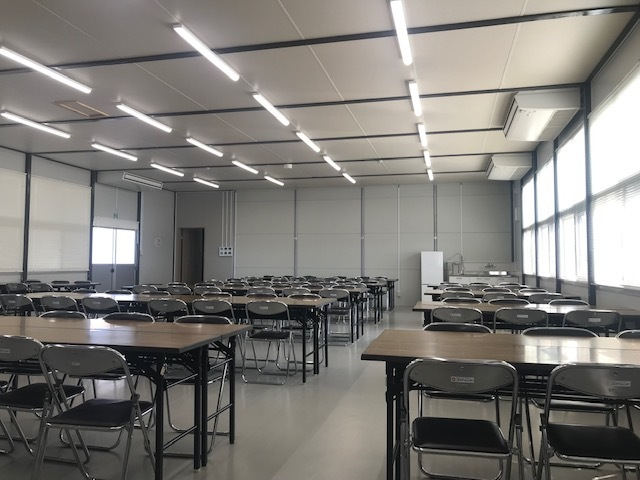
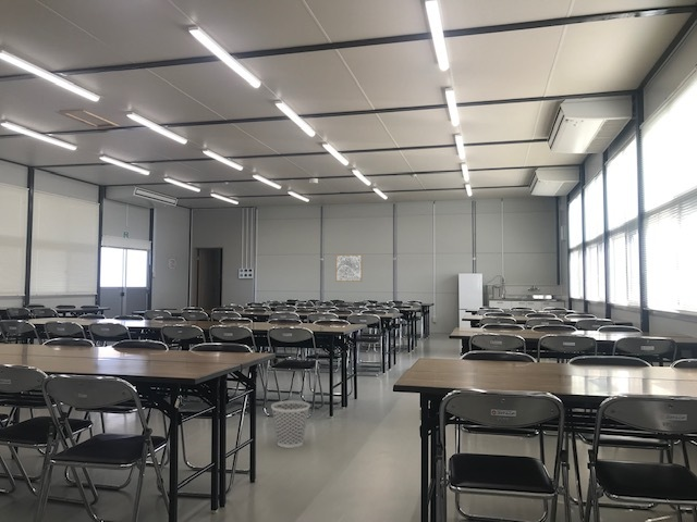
+ wall art (348, 268)
+ wastebasket (290, 424)
